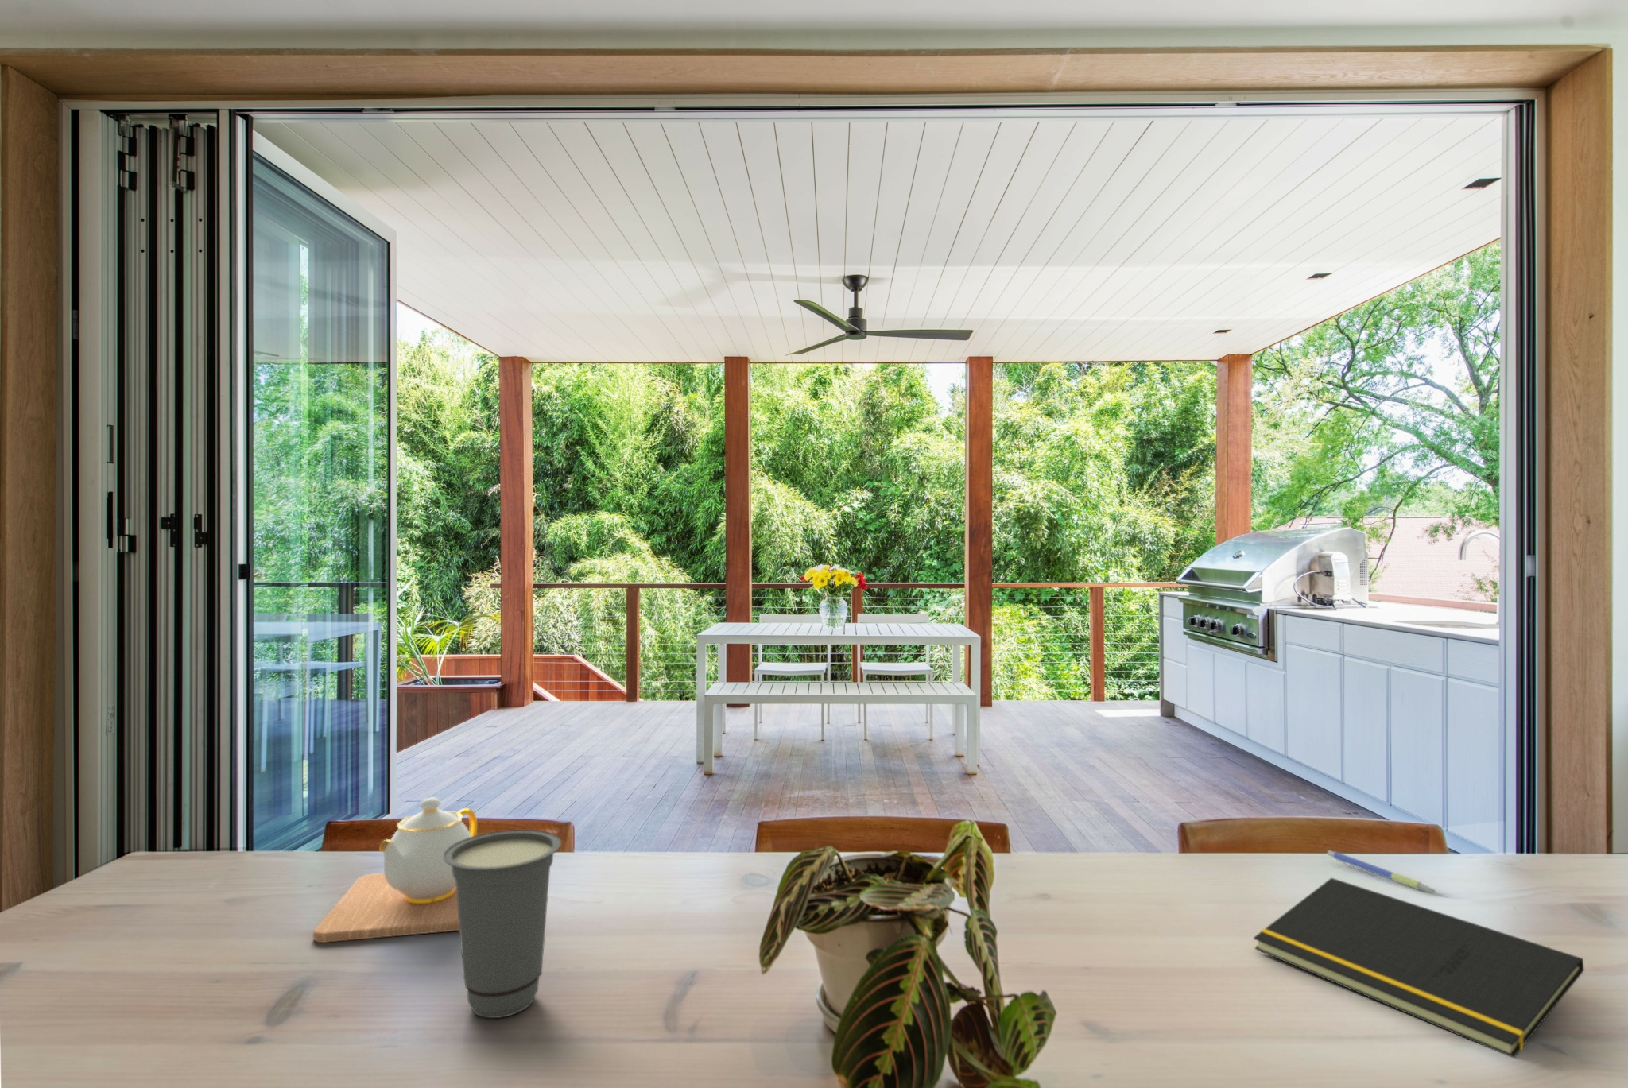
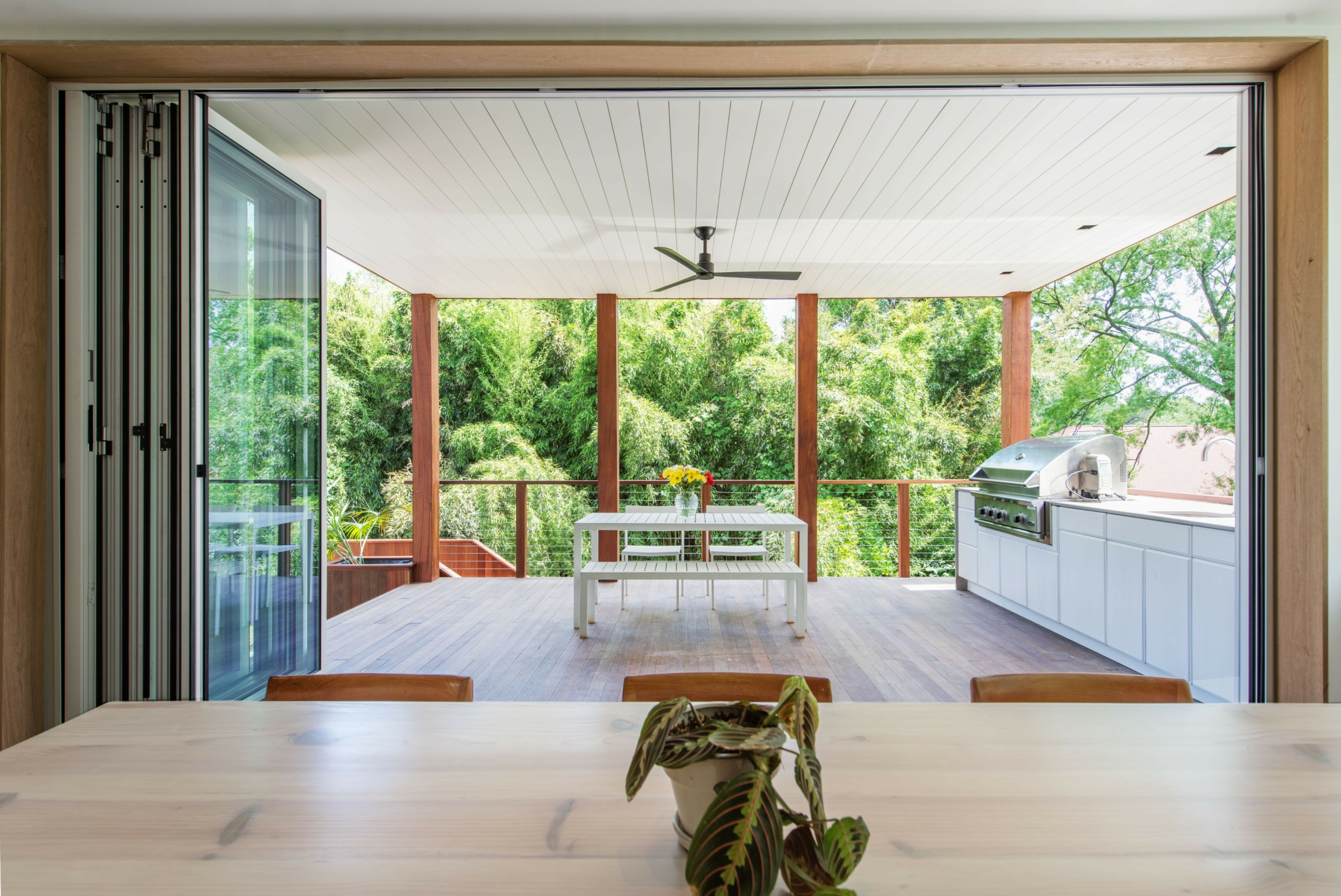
- notepad (1408, 953)
- pen (1379, 871)
- cup (503, 924)
- teapot (415, 851)
